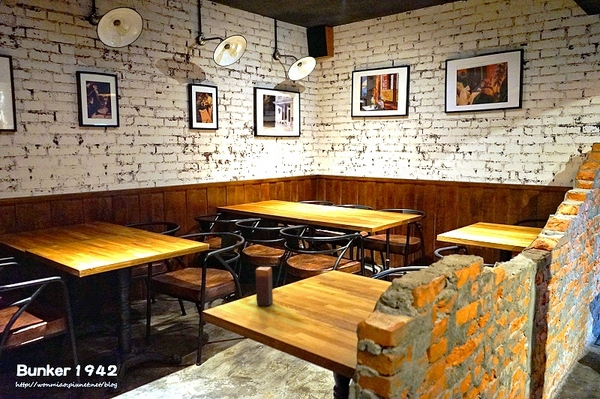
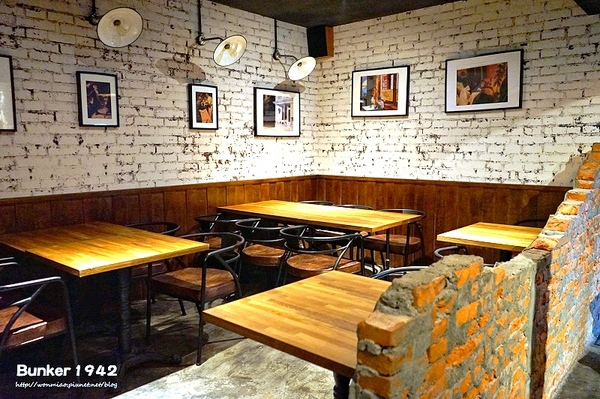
- candle (264, 285)
